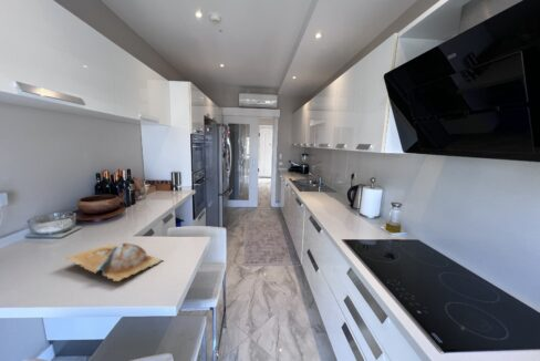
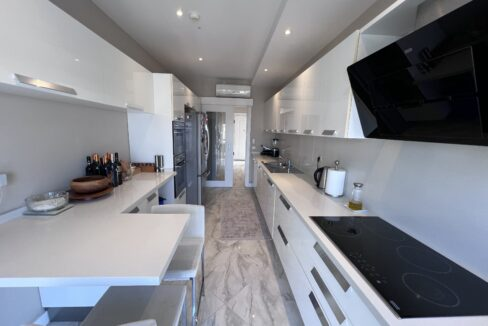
- chopping board (114, 252)
